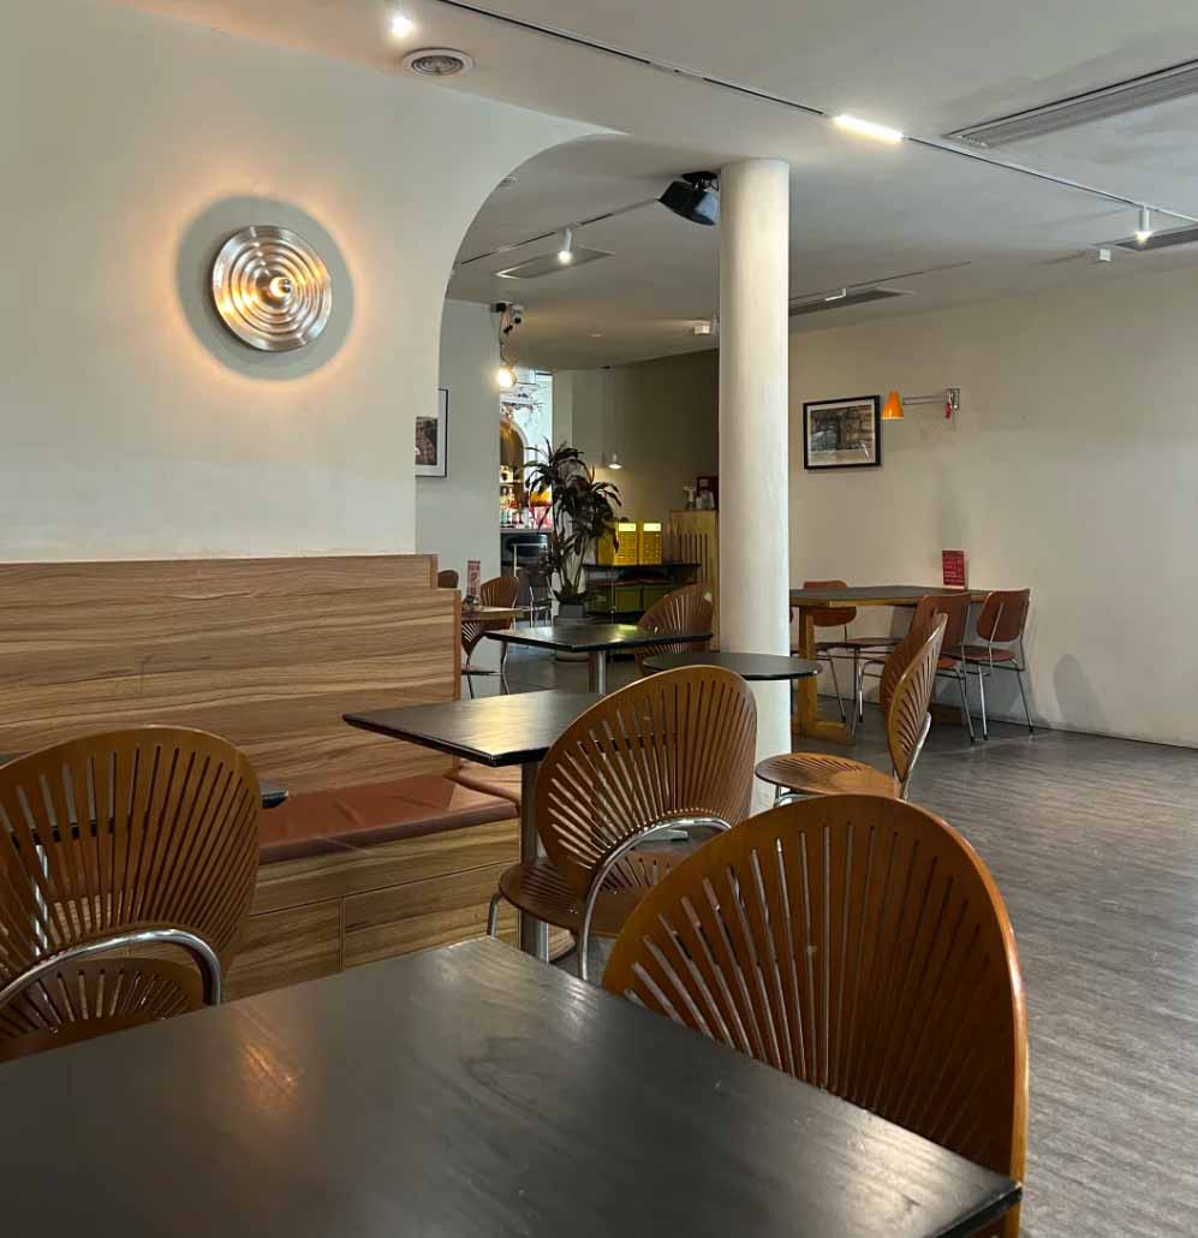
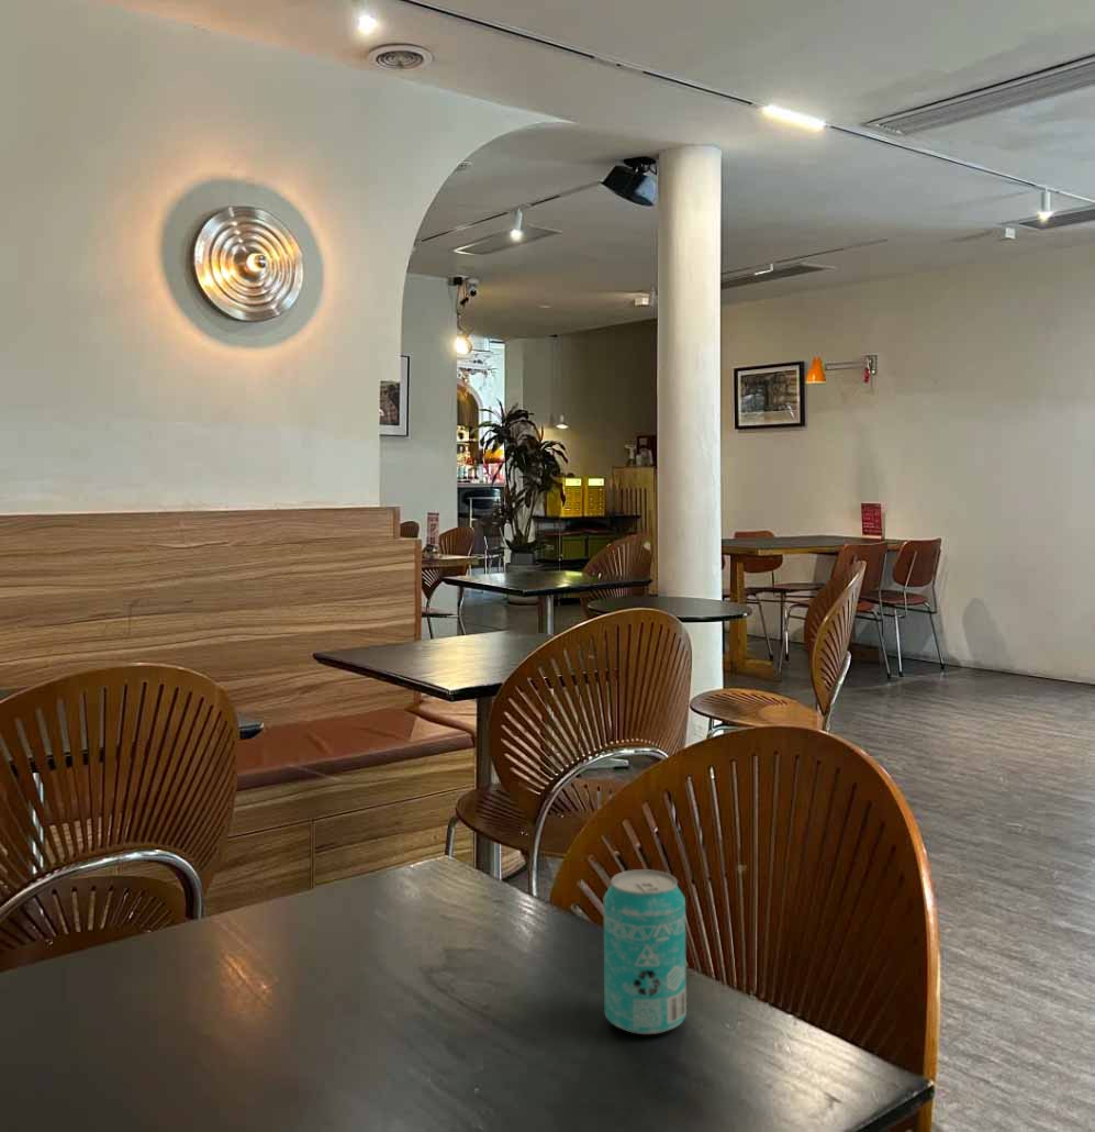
+ beverage can (645, 950)
